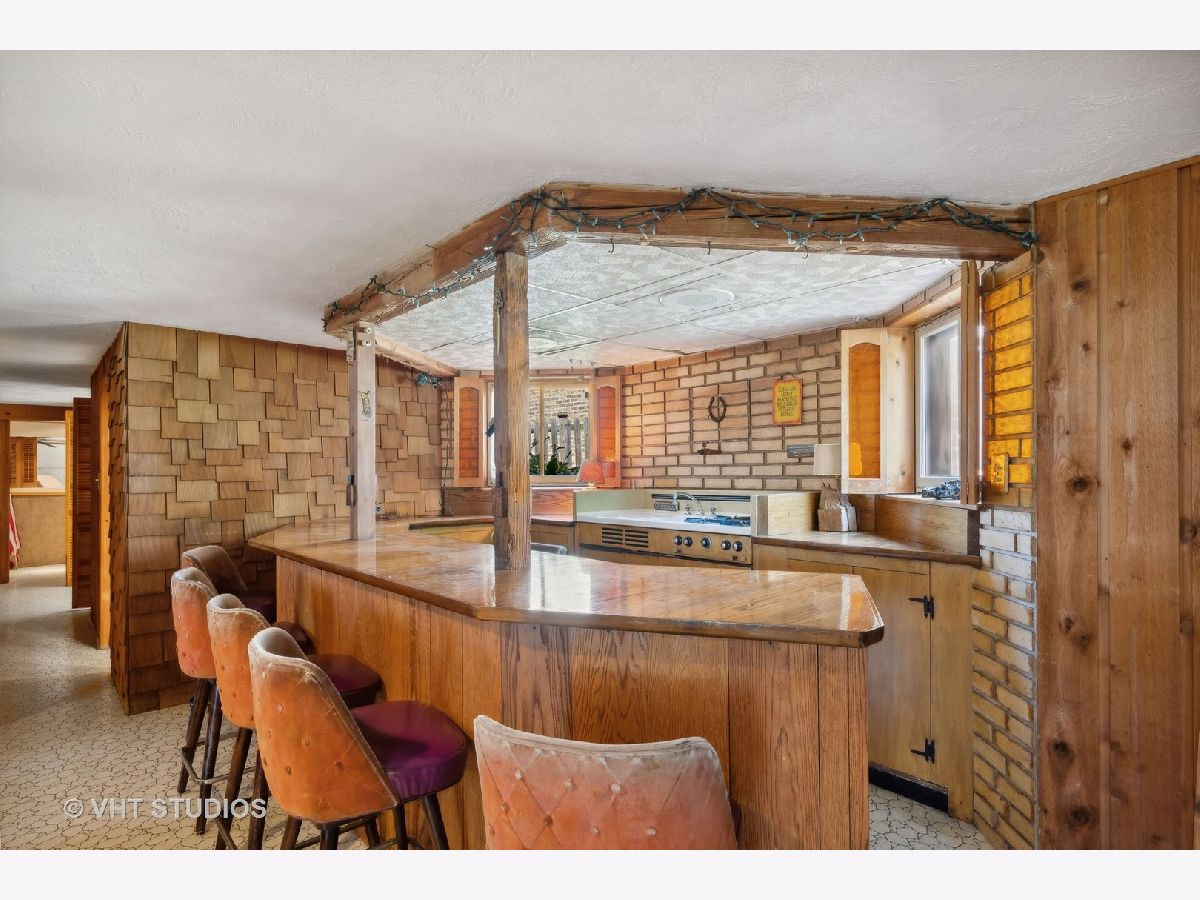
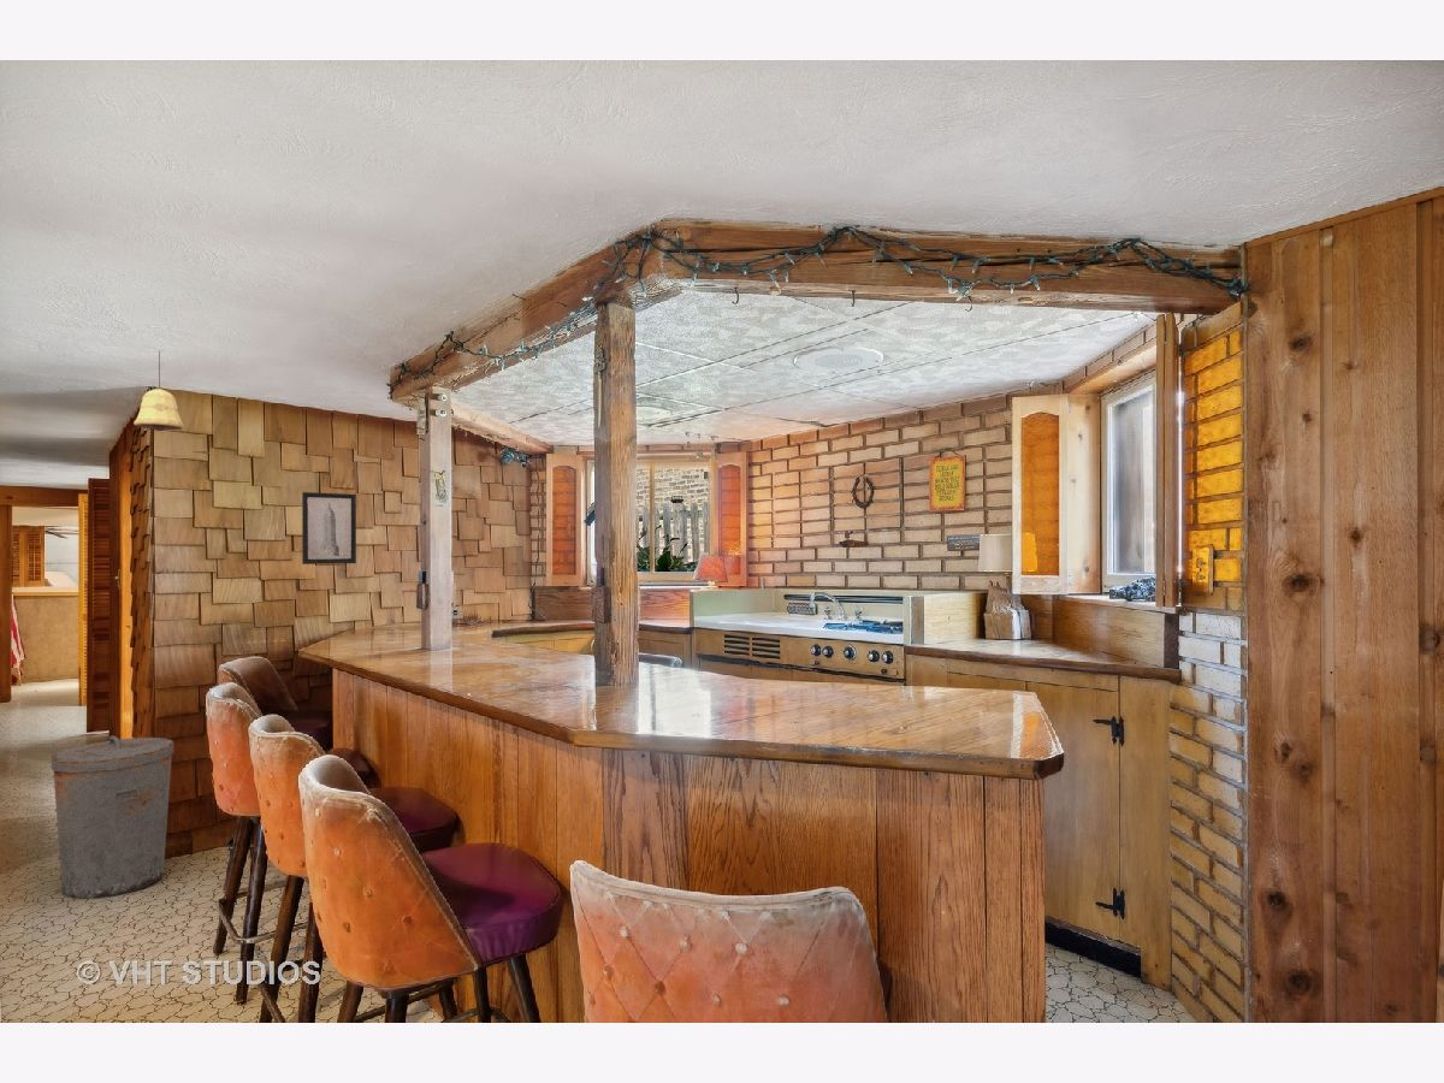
+ wall art (330, 528)
+ trash can (114, 809)
+ pendant light (159, 390)
